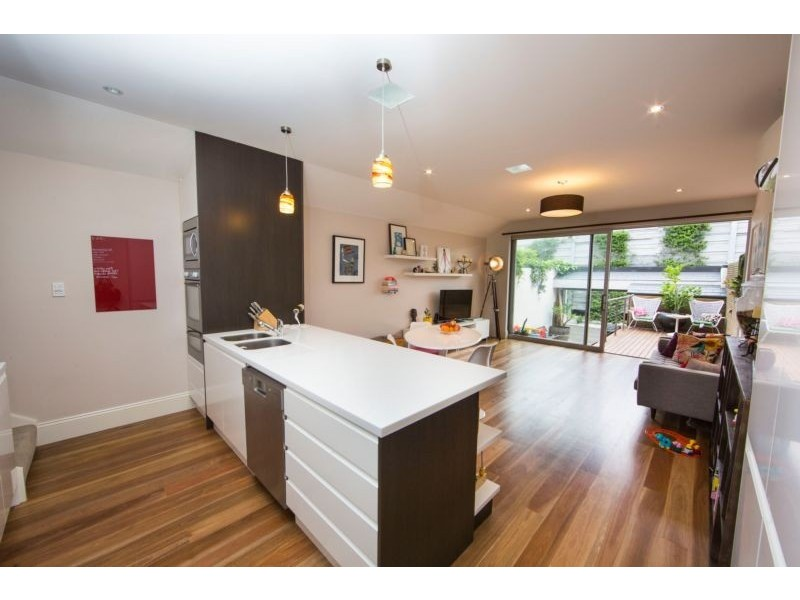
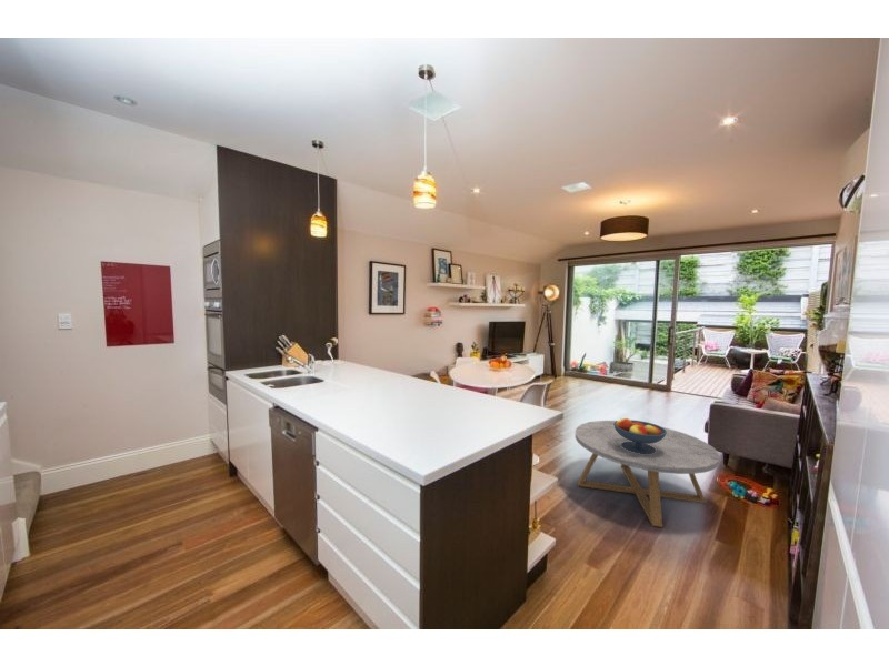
+ fruit bowl (638, 433)
+ coffee table (639, 466)
